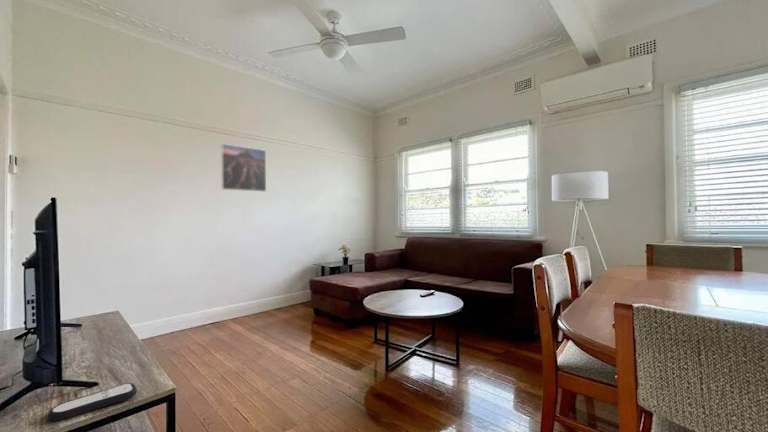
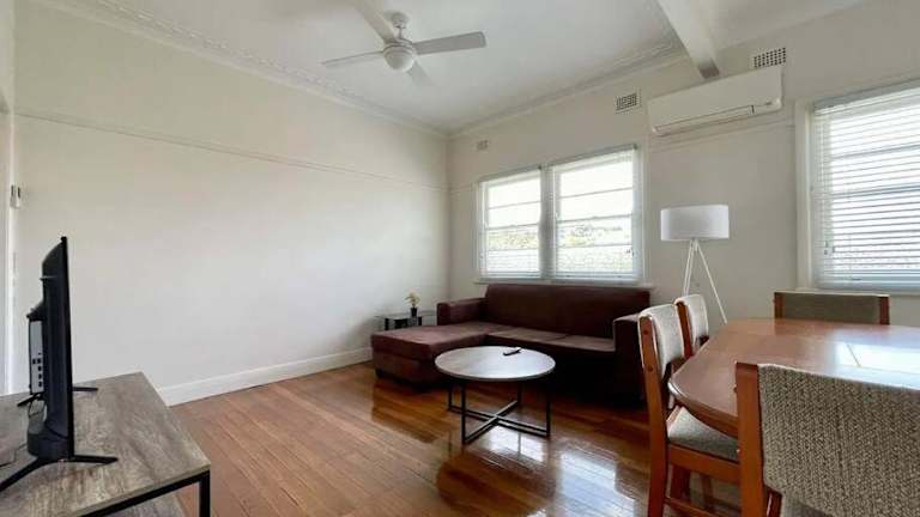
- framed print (244, 168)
- remote control (95, 400)
